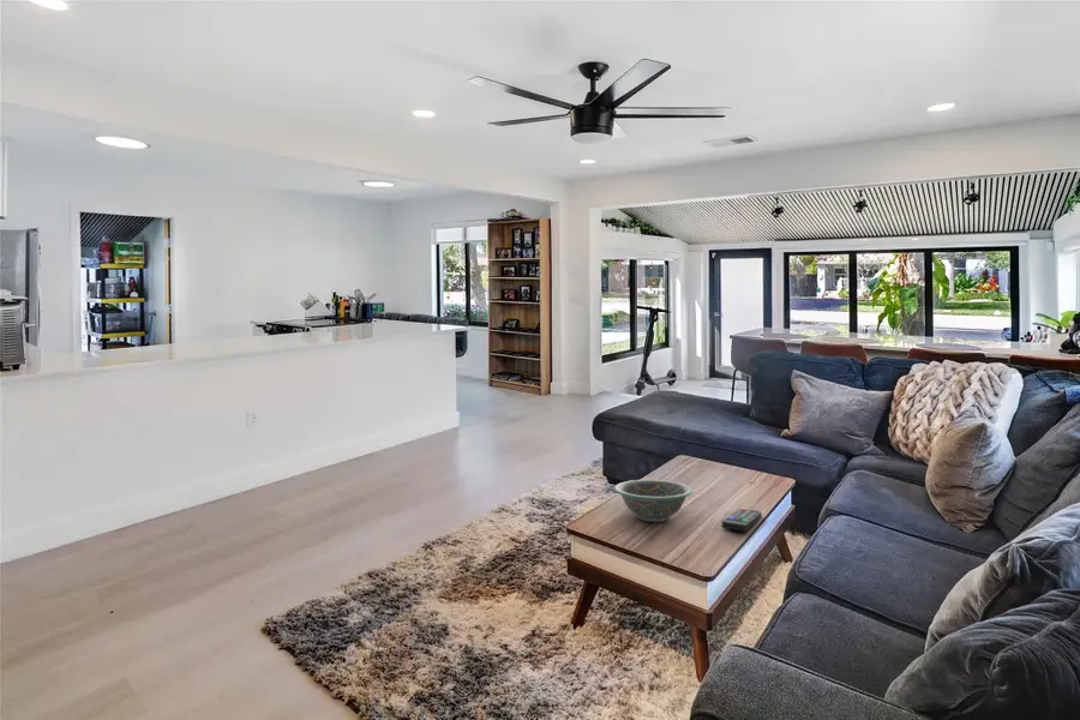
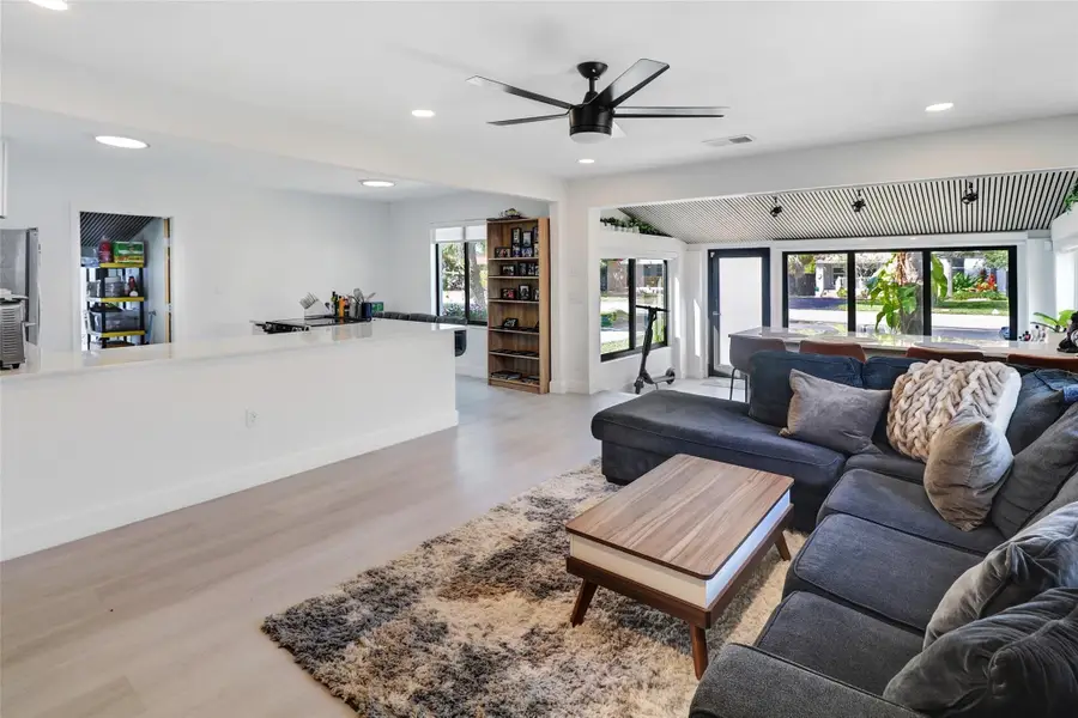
- remote control (742, 518)
- decorative bowl (653, 502)
